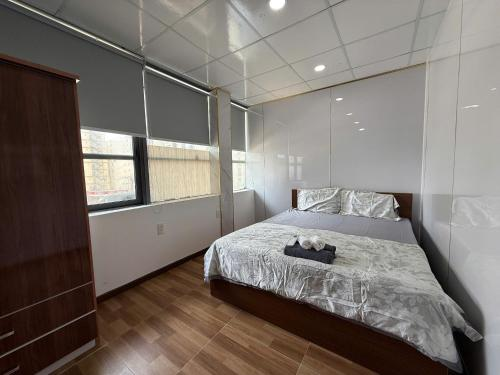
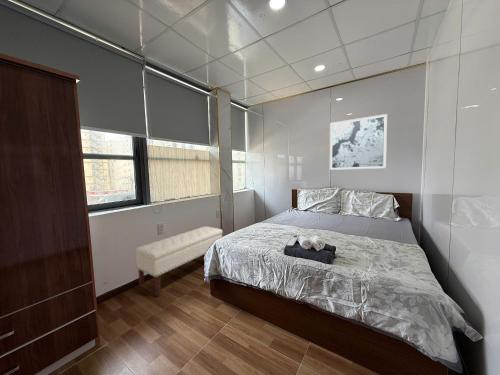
+ wall art (356, 144)
+ bench (185, 254)
